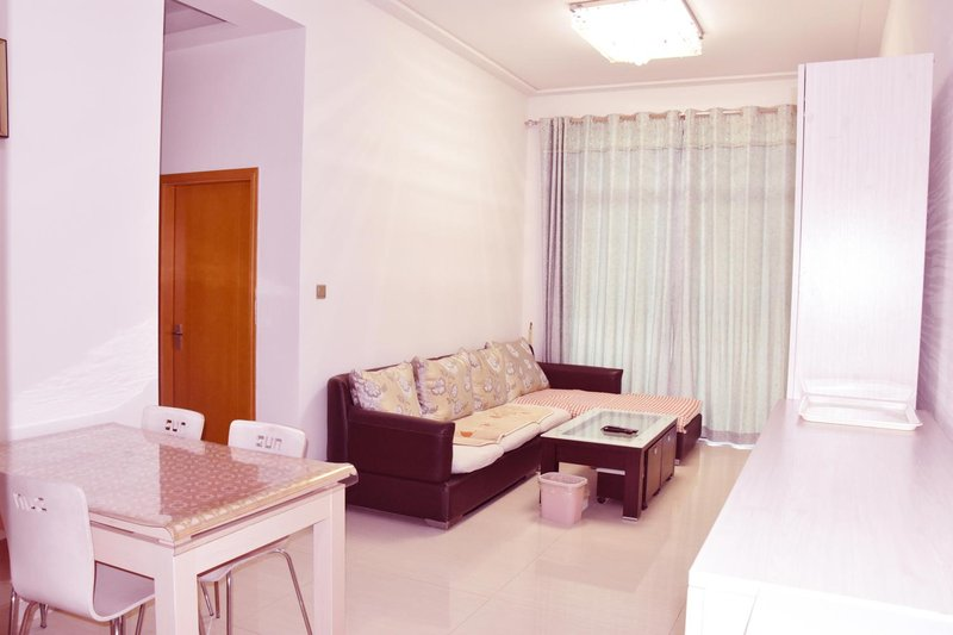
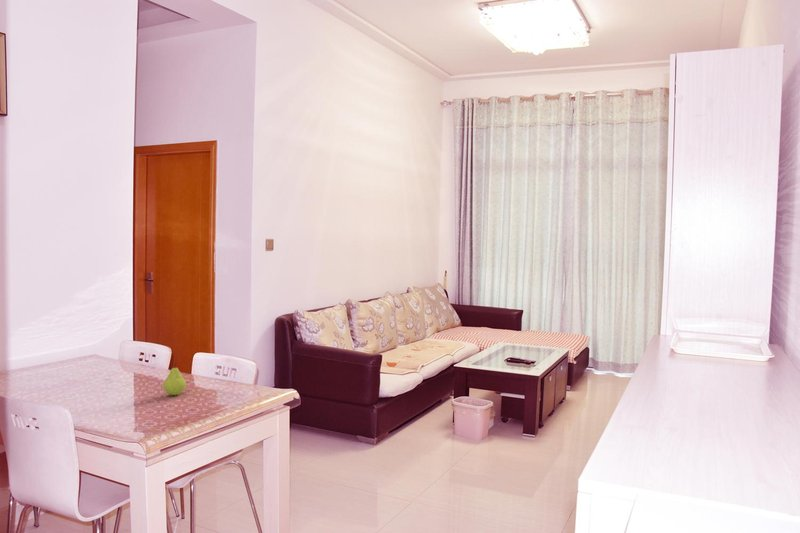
+ fruit (174, 379)
